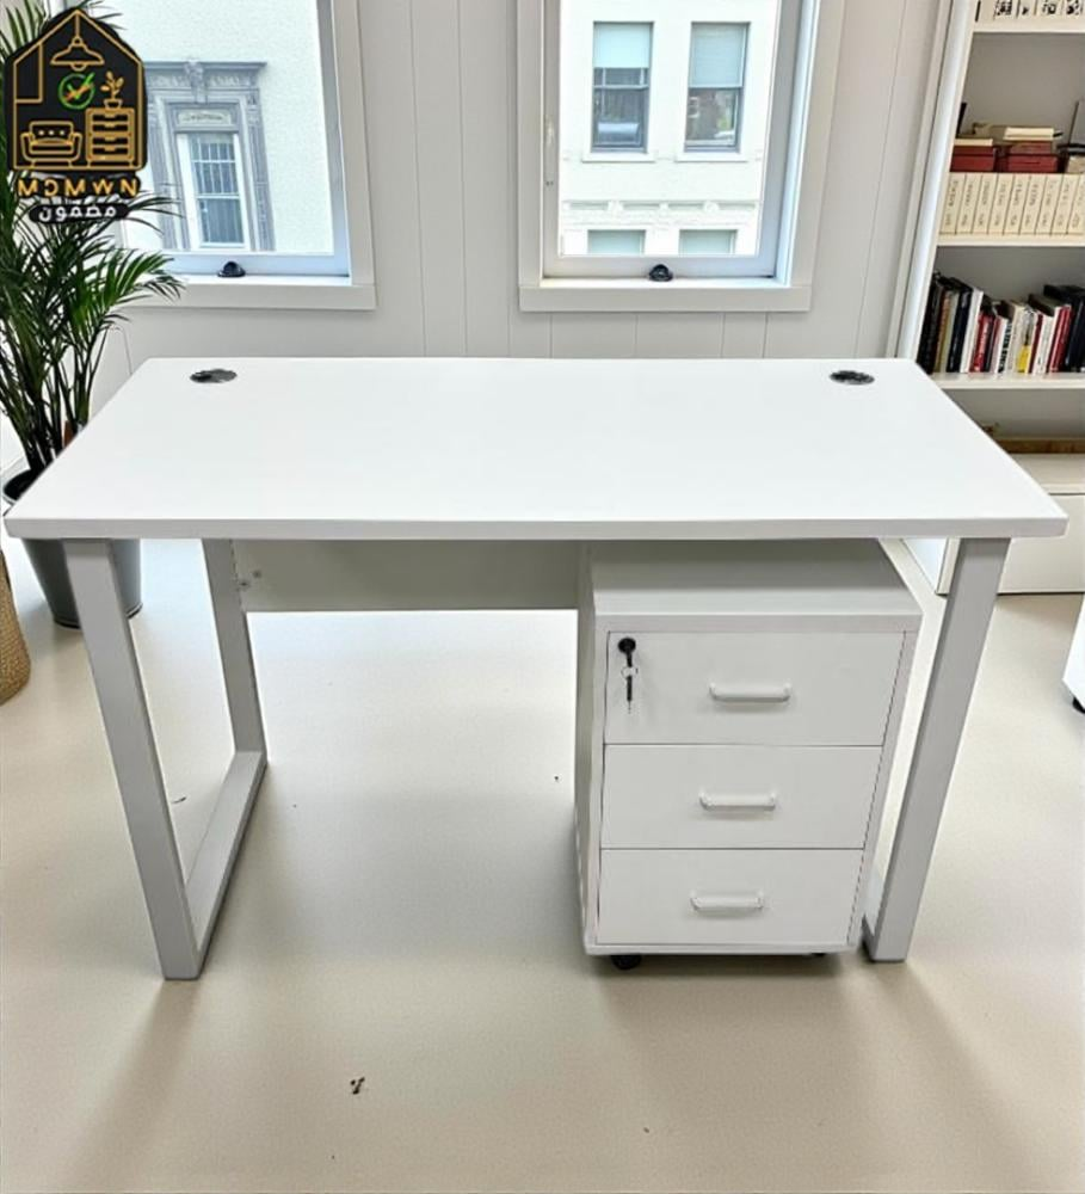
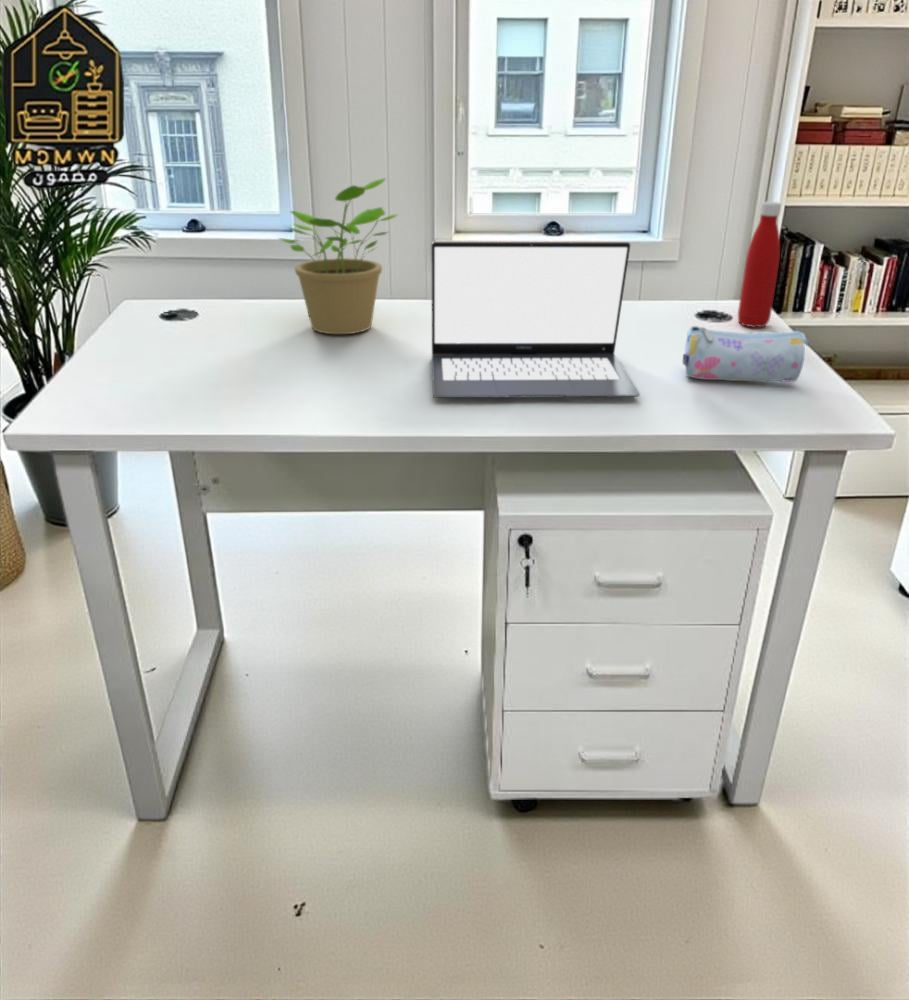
+ potted plant (334, 251)
+ laptop (532, 315)
+ bottle (761, 265)
+ pencil case (742, 353)
